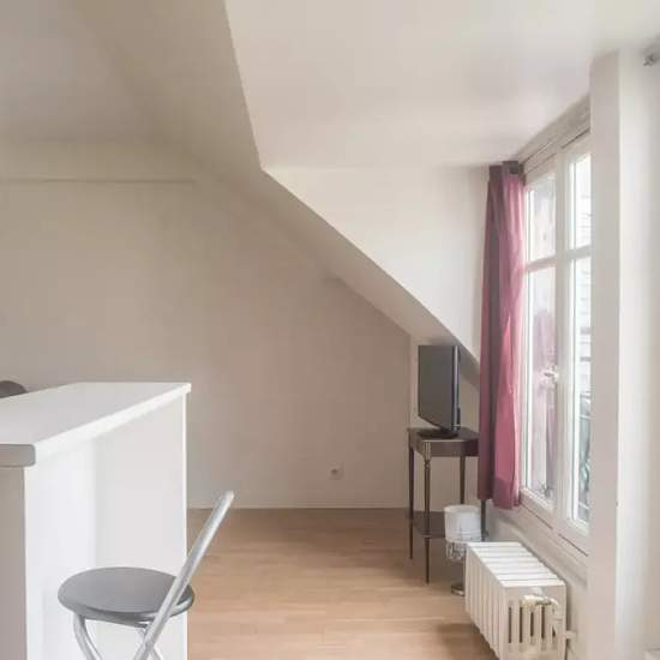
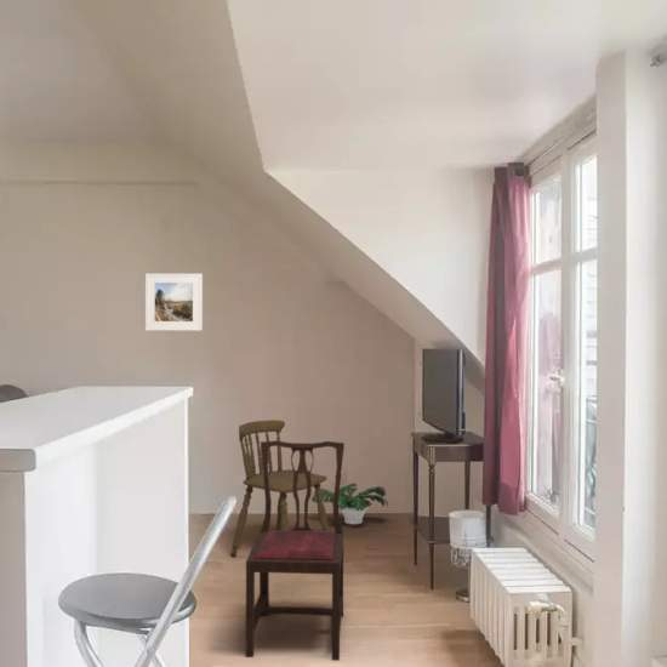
+ potted plant (349, 506)
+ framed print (173, 302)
+ dining chair (281, 489)
+ dining chair (297, 540)
